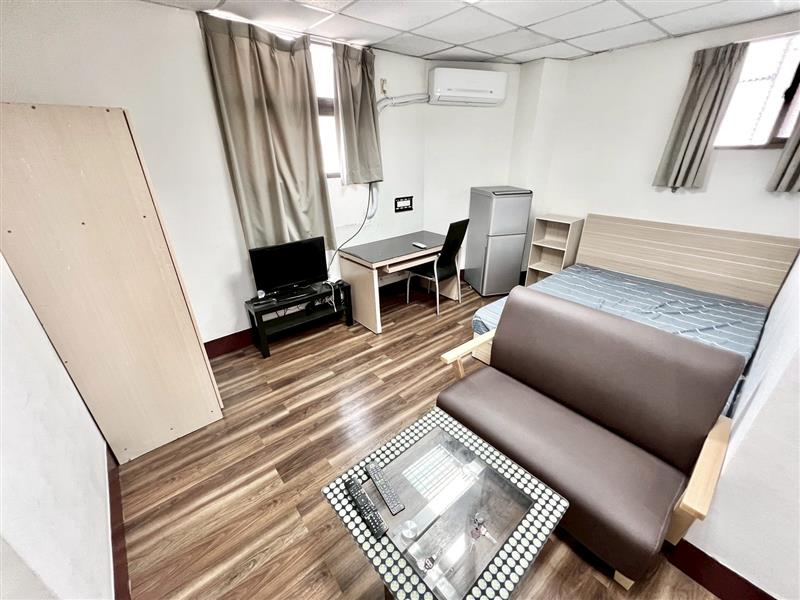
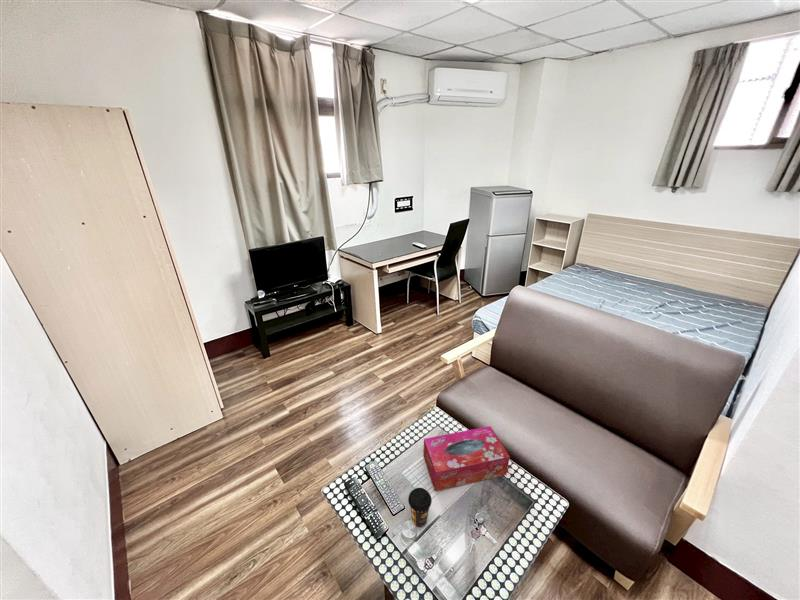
+ coffee cup (419, 508)
+ tissue box (464, 456)
